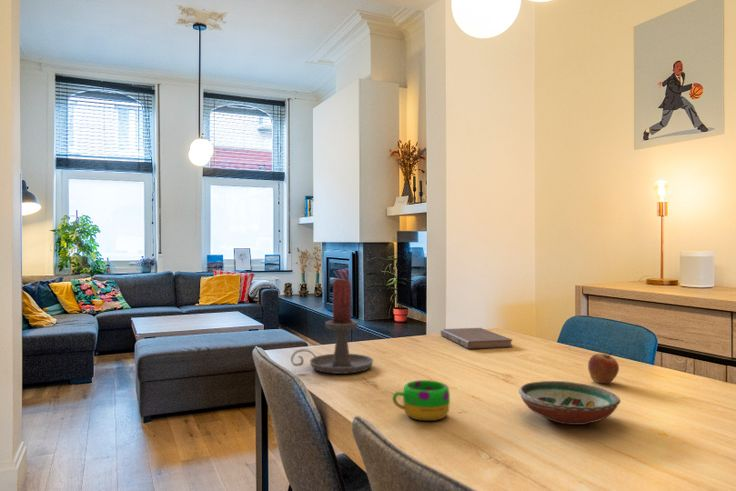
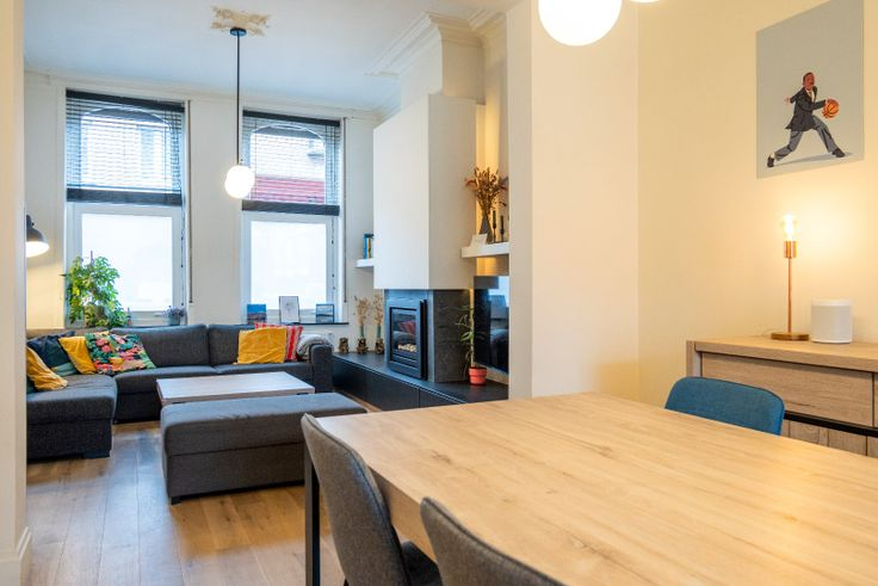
- fruit (603, 366)
- decorative bowl (567, 404)
- mug (420, 400)
- book (474, 337)
- candle holder (332, 323)
